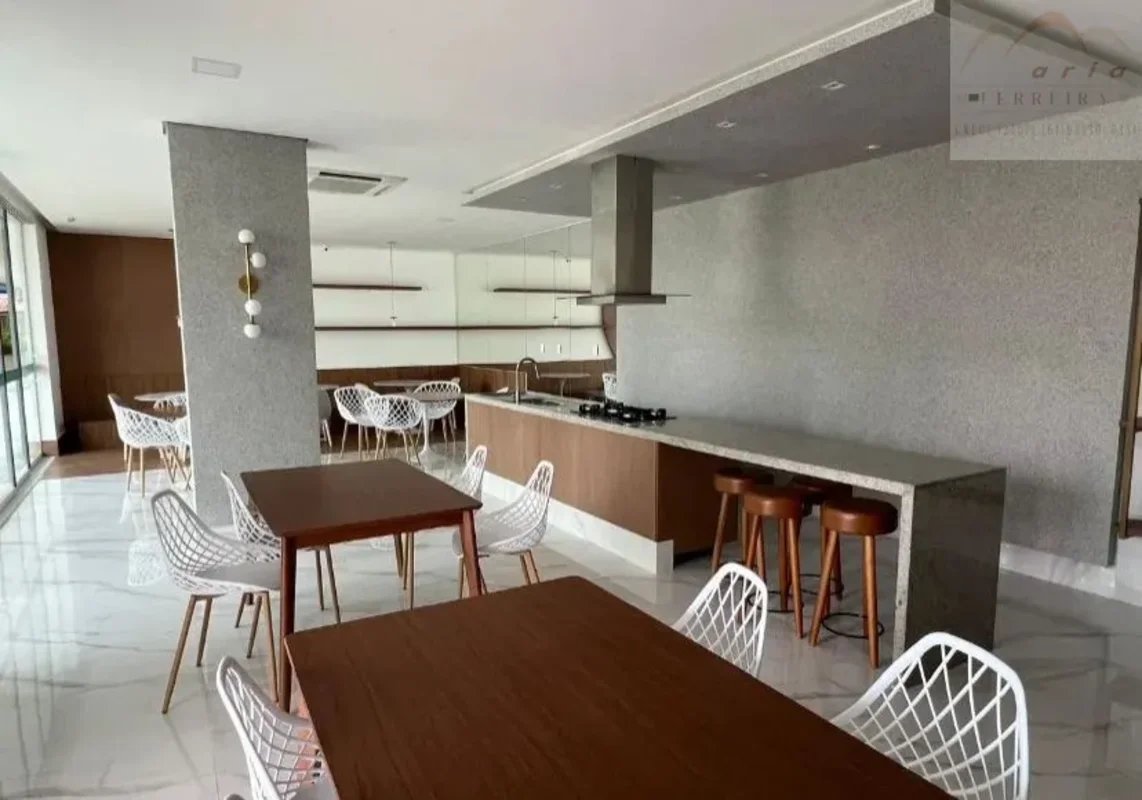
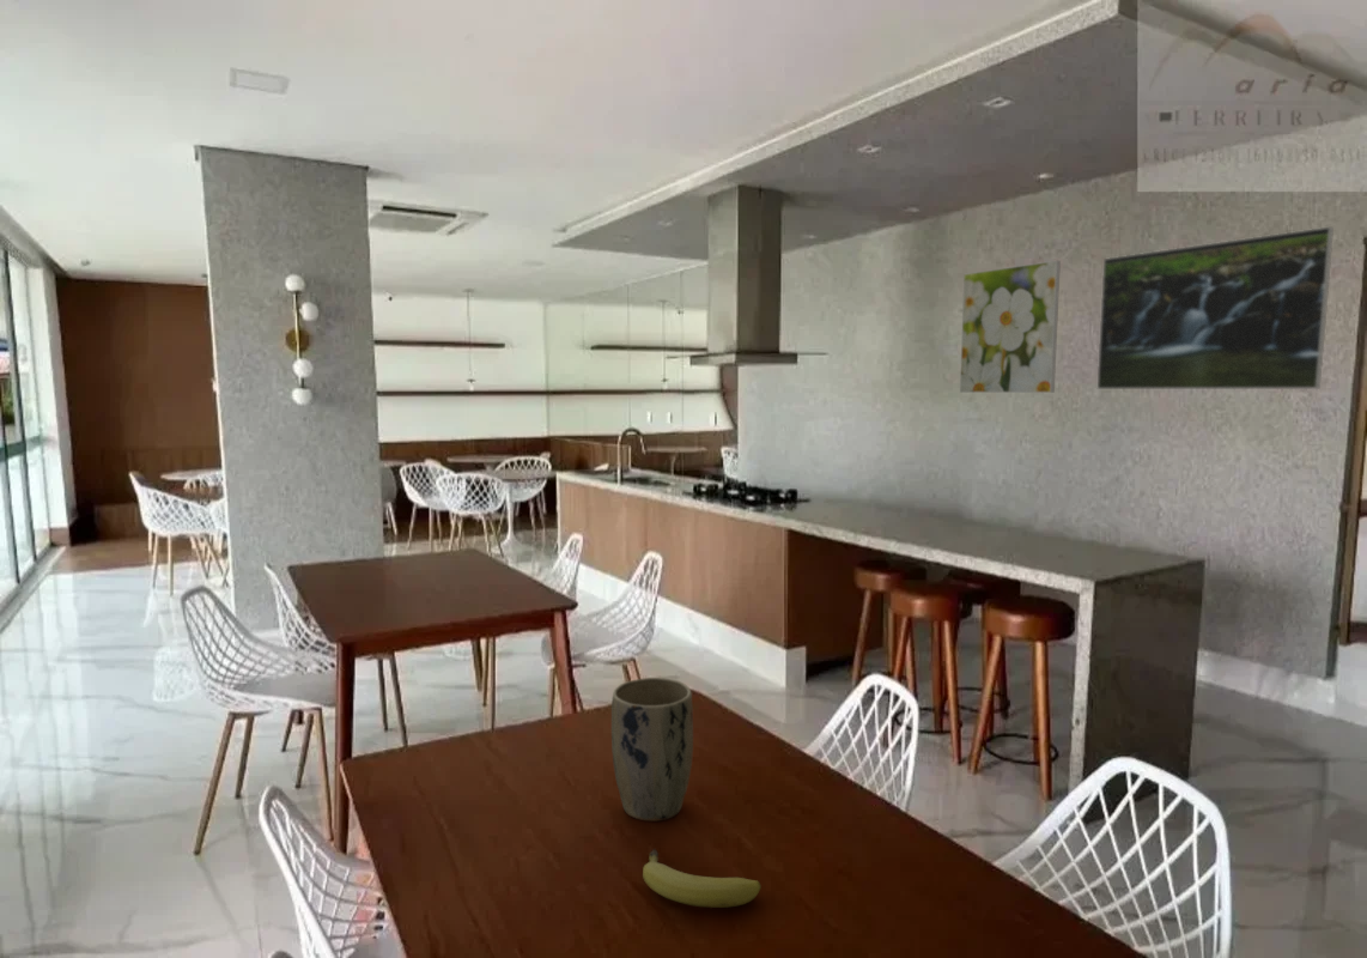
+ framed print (1201, 317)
+ fruit (691, 877)
+ plant pot (652, 748)
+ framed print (1007, 331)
